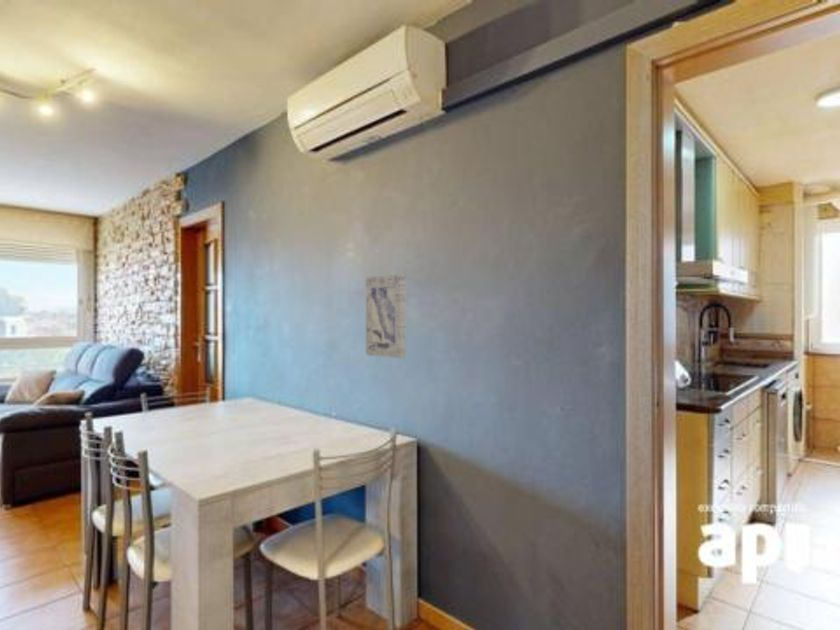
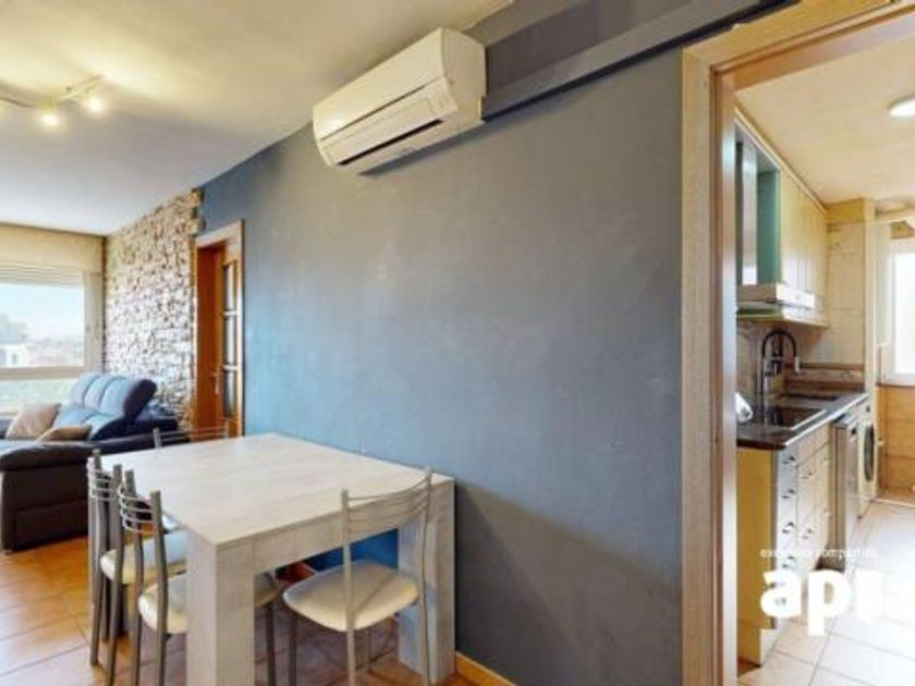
- wall art (384, 316)
